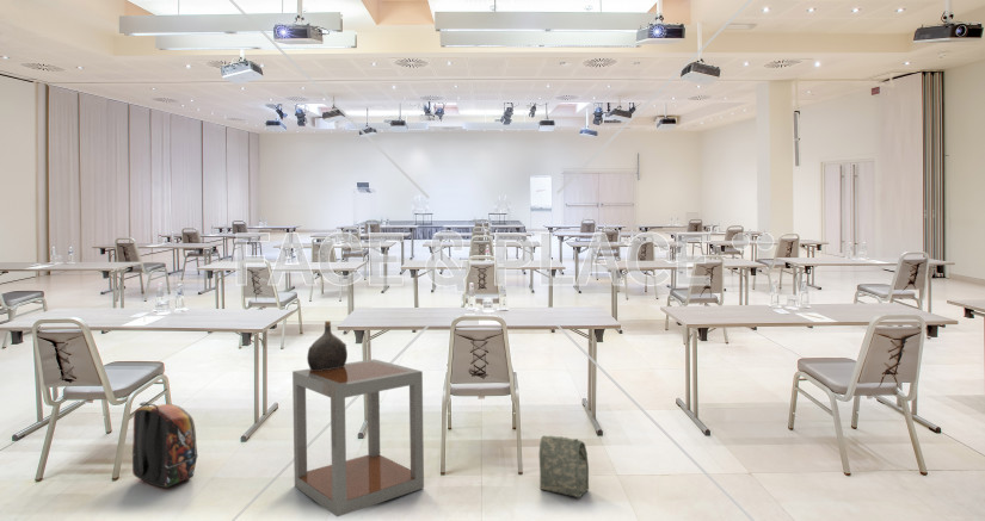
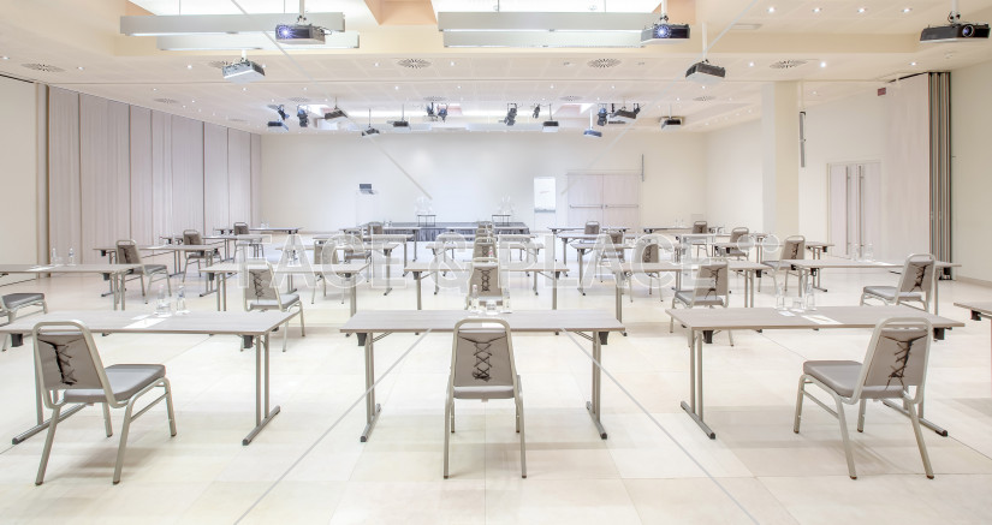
- bag (564, 461)
- backpack (161, 439)
- water jug (327, 343)
- side table (368, 429)
